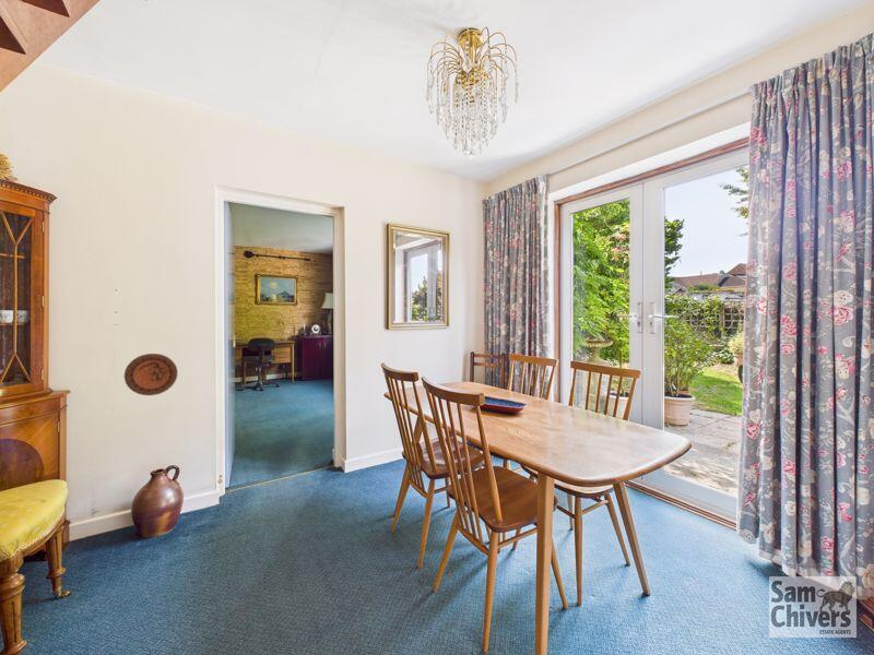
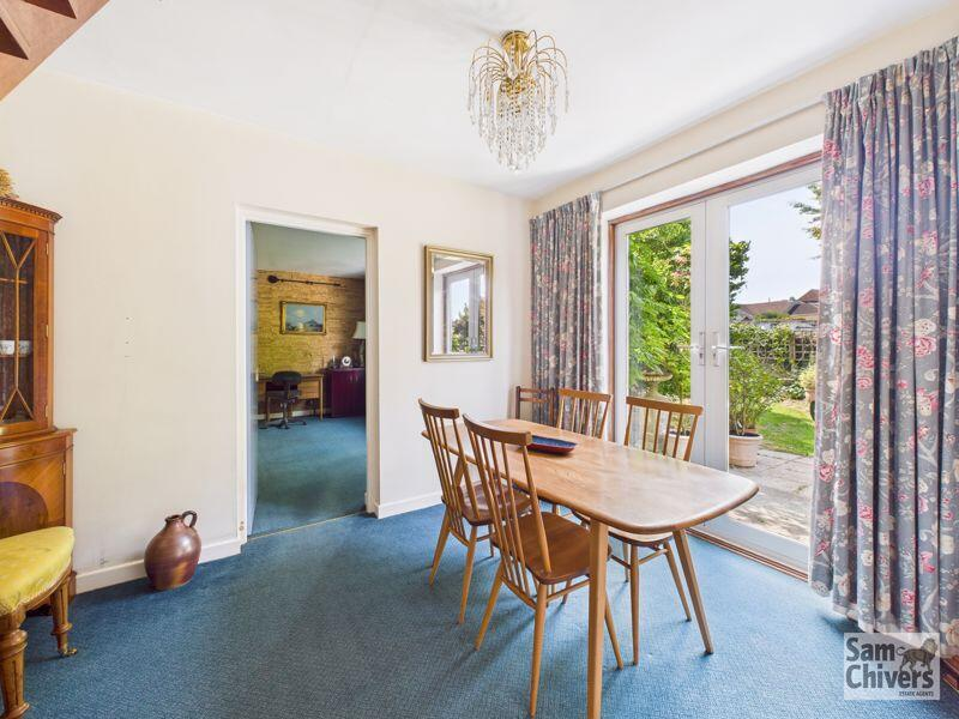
- decorative plate (151, 373)
